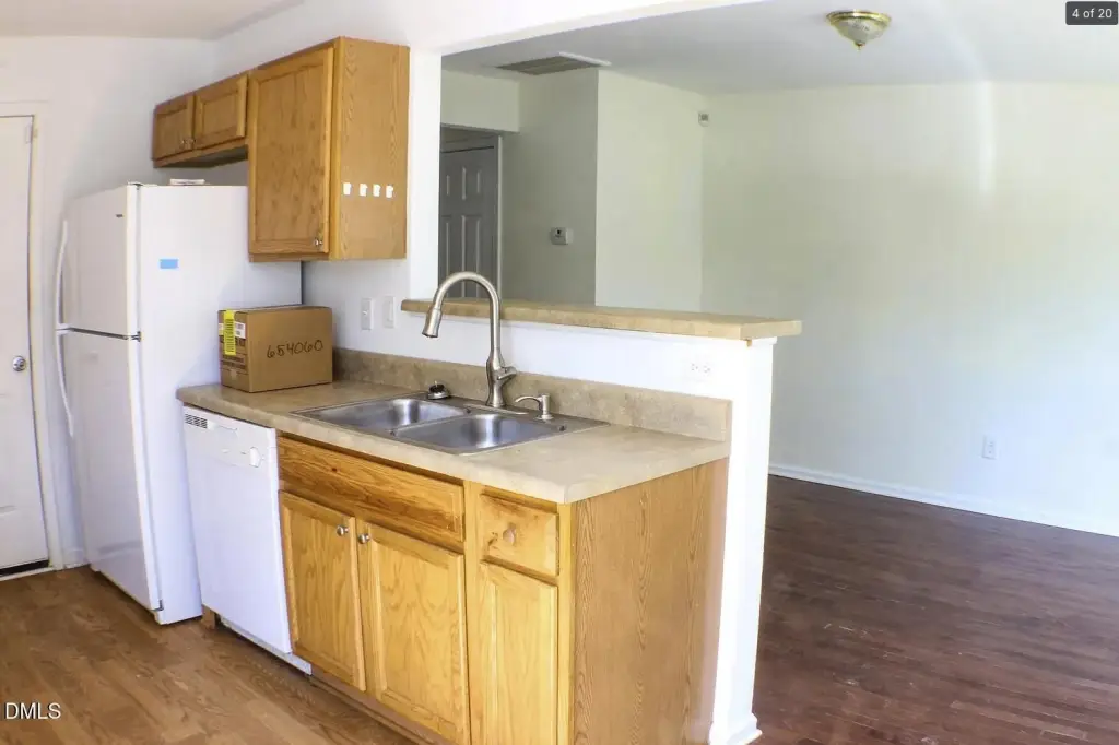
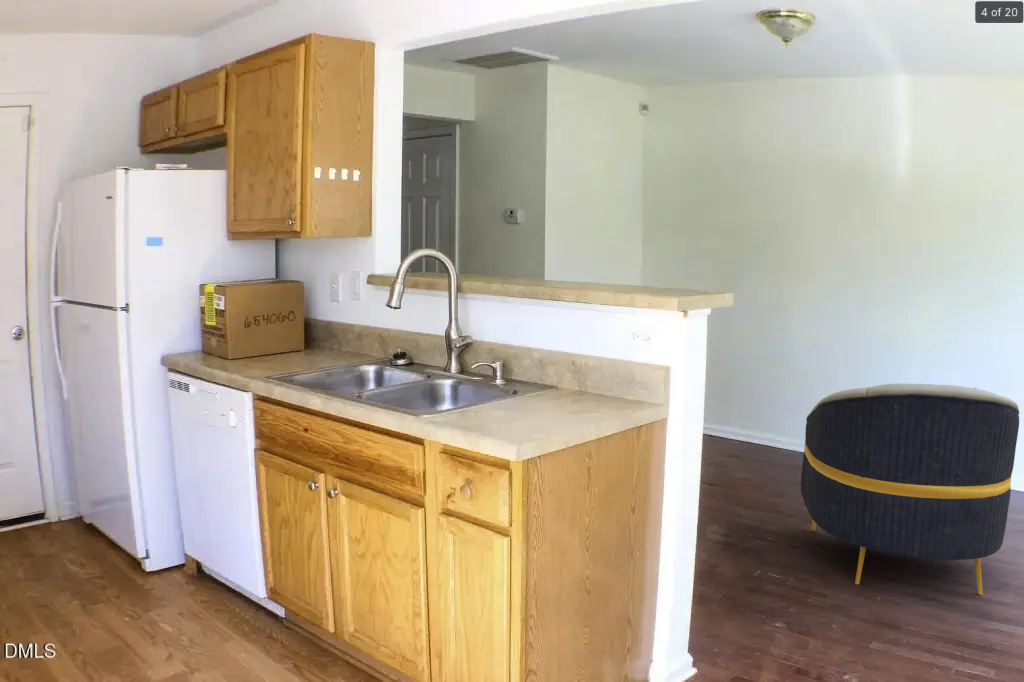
+ armchair (907, 469)
